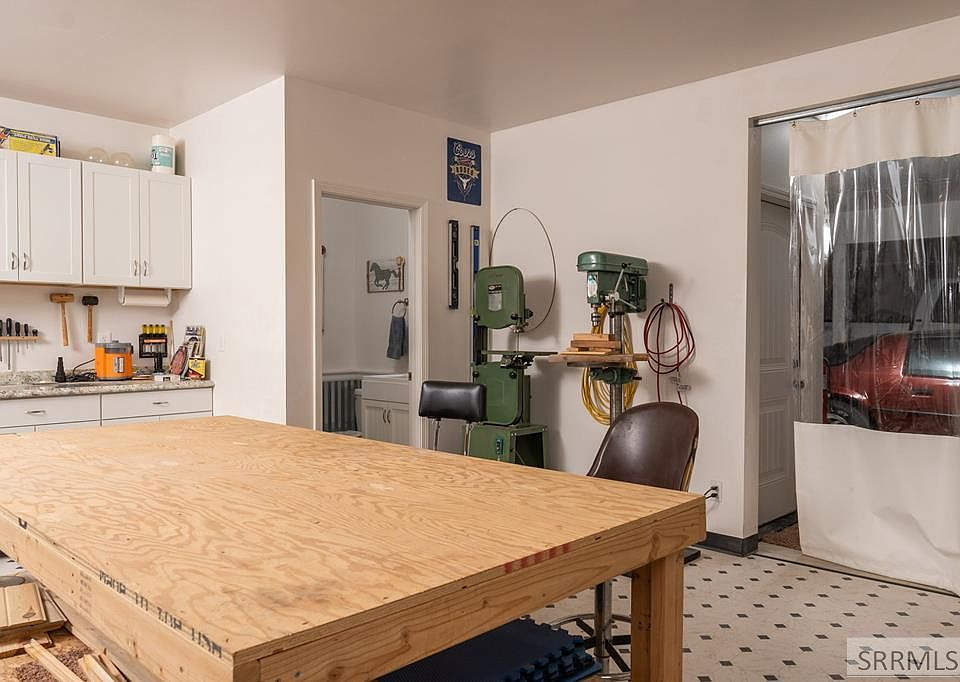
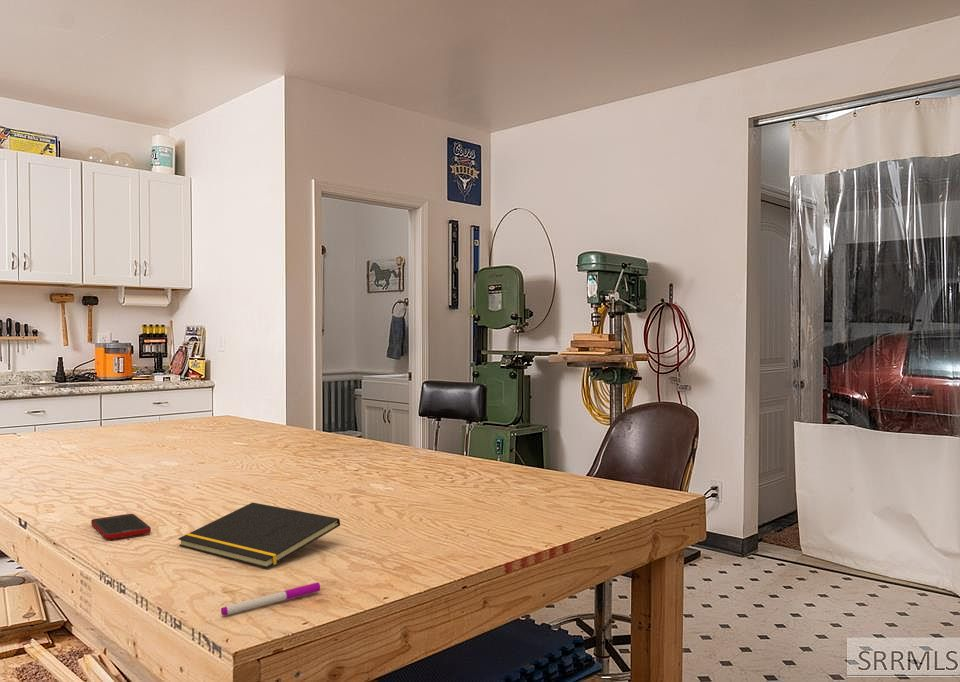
+ notepad (259, 532)
+ cell phone (120, 526)
+ pen (272, 598)
